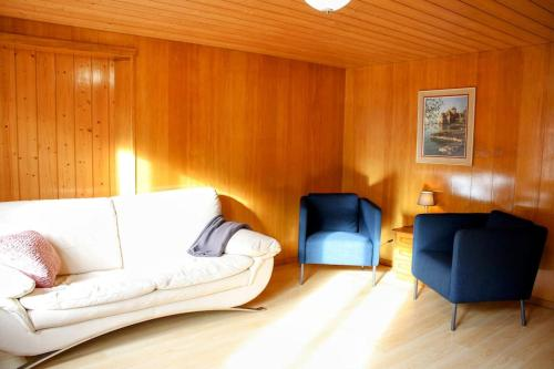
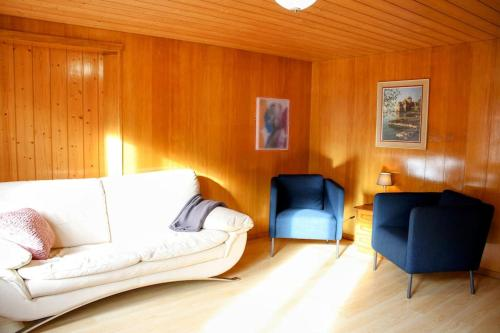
+ wall art (272, 124)
